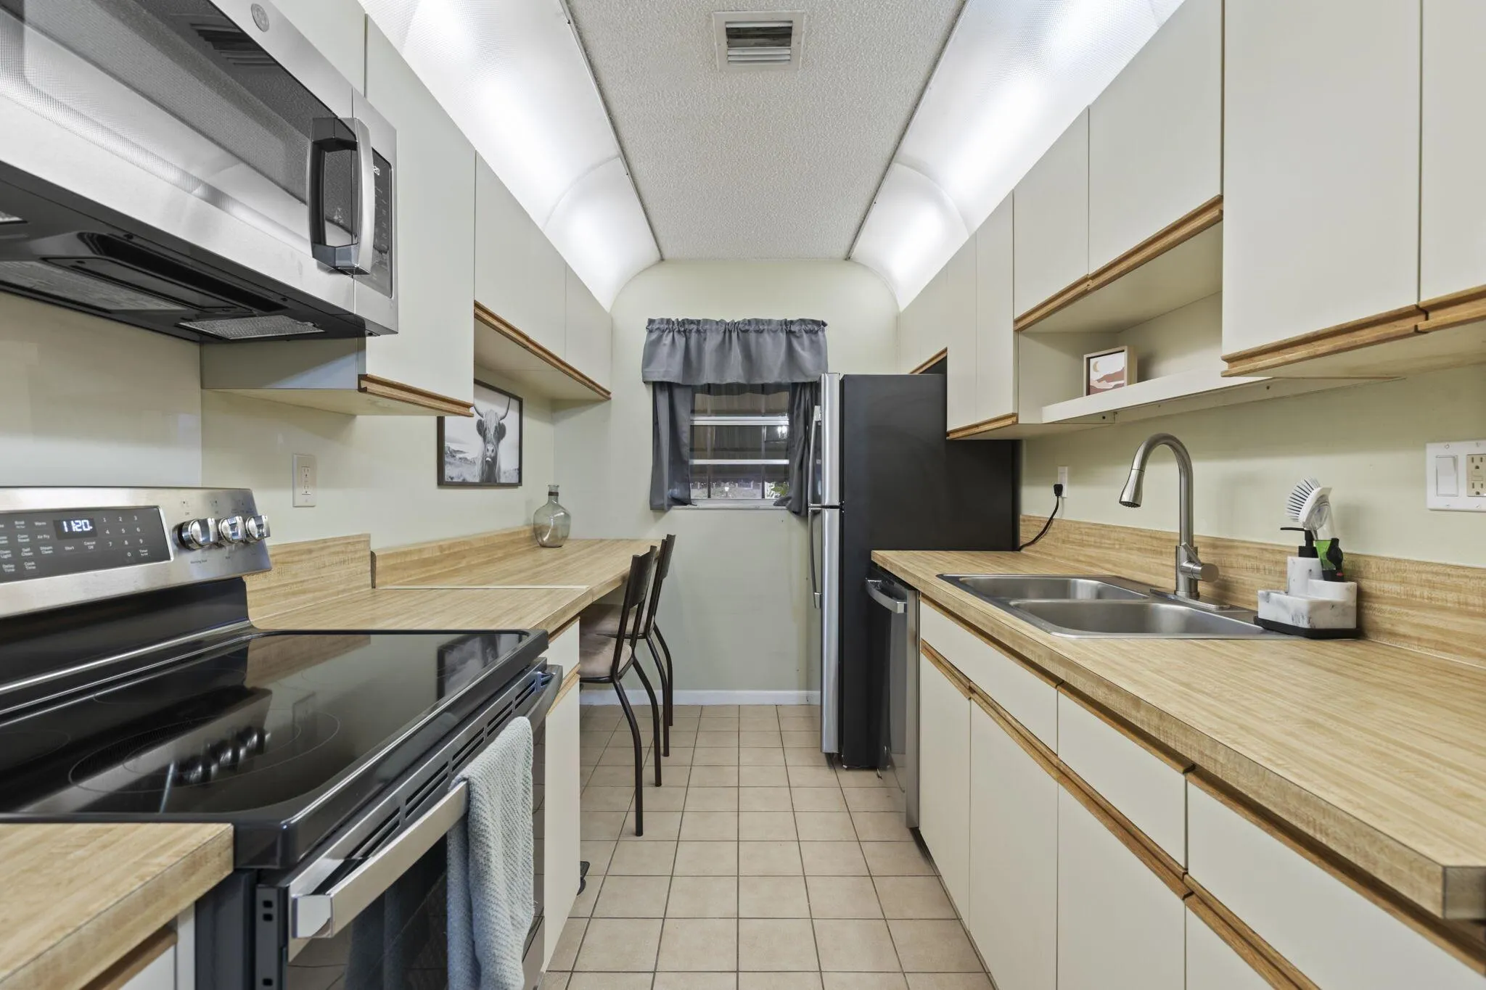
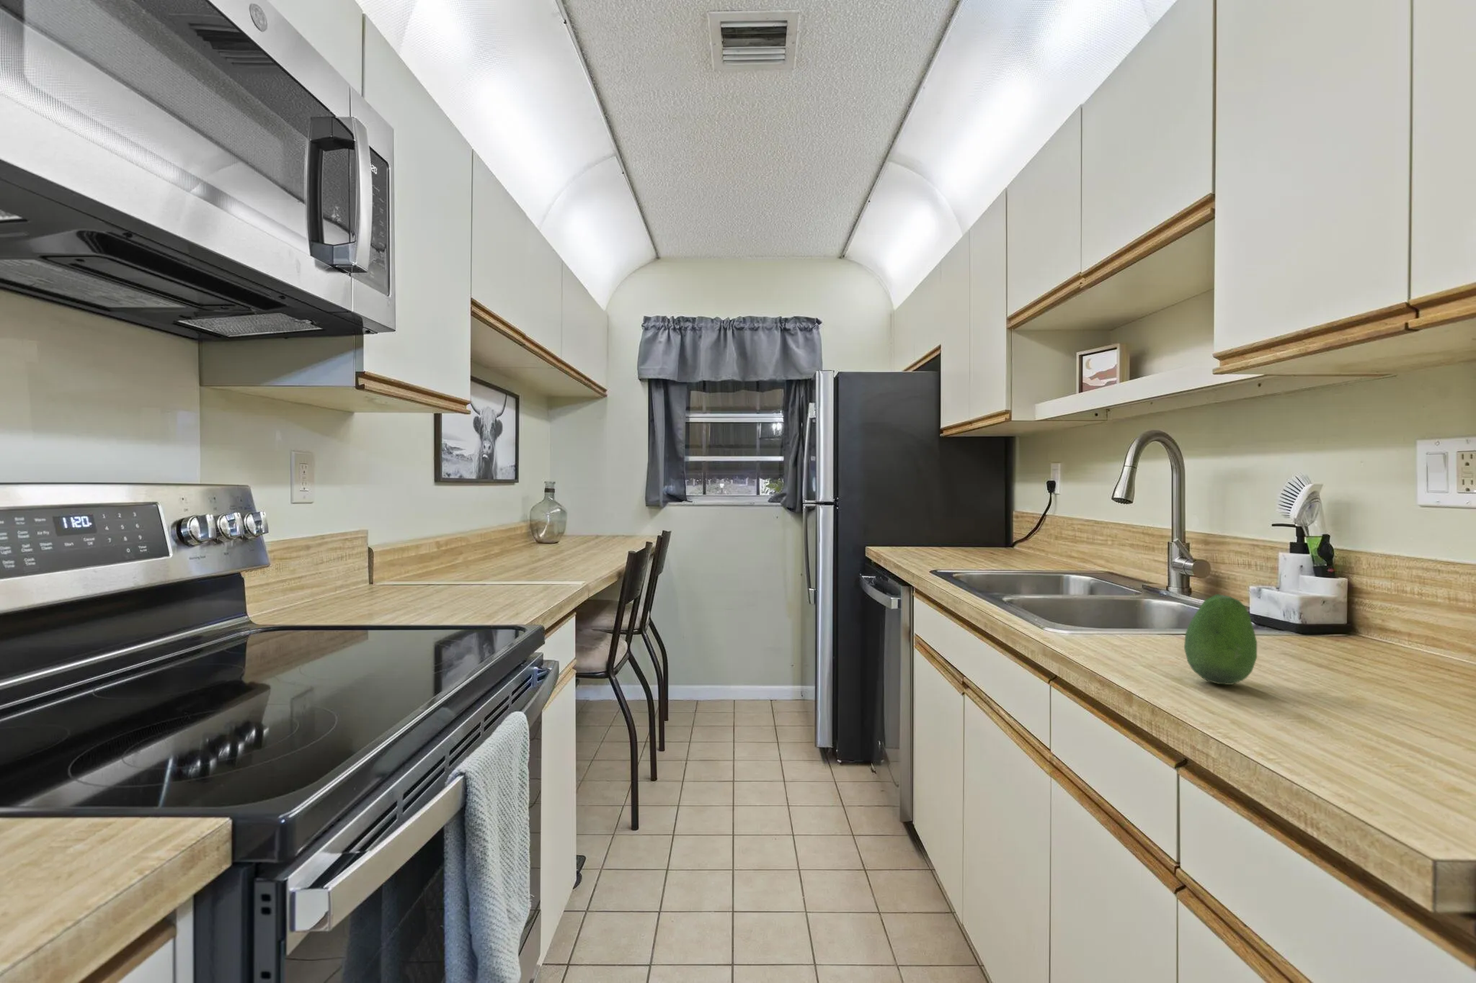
+ fruit (1219, 639)
